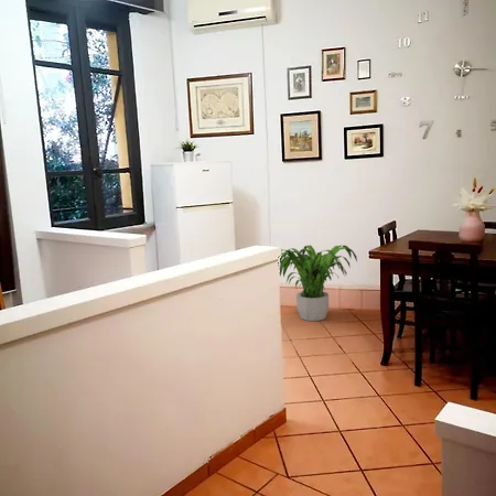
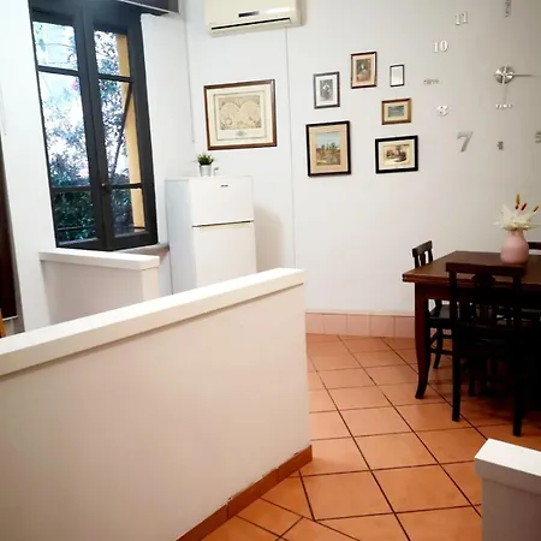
- potted plant (315, 282)
